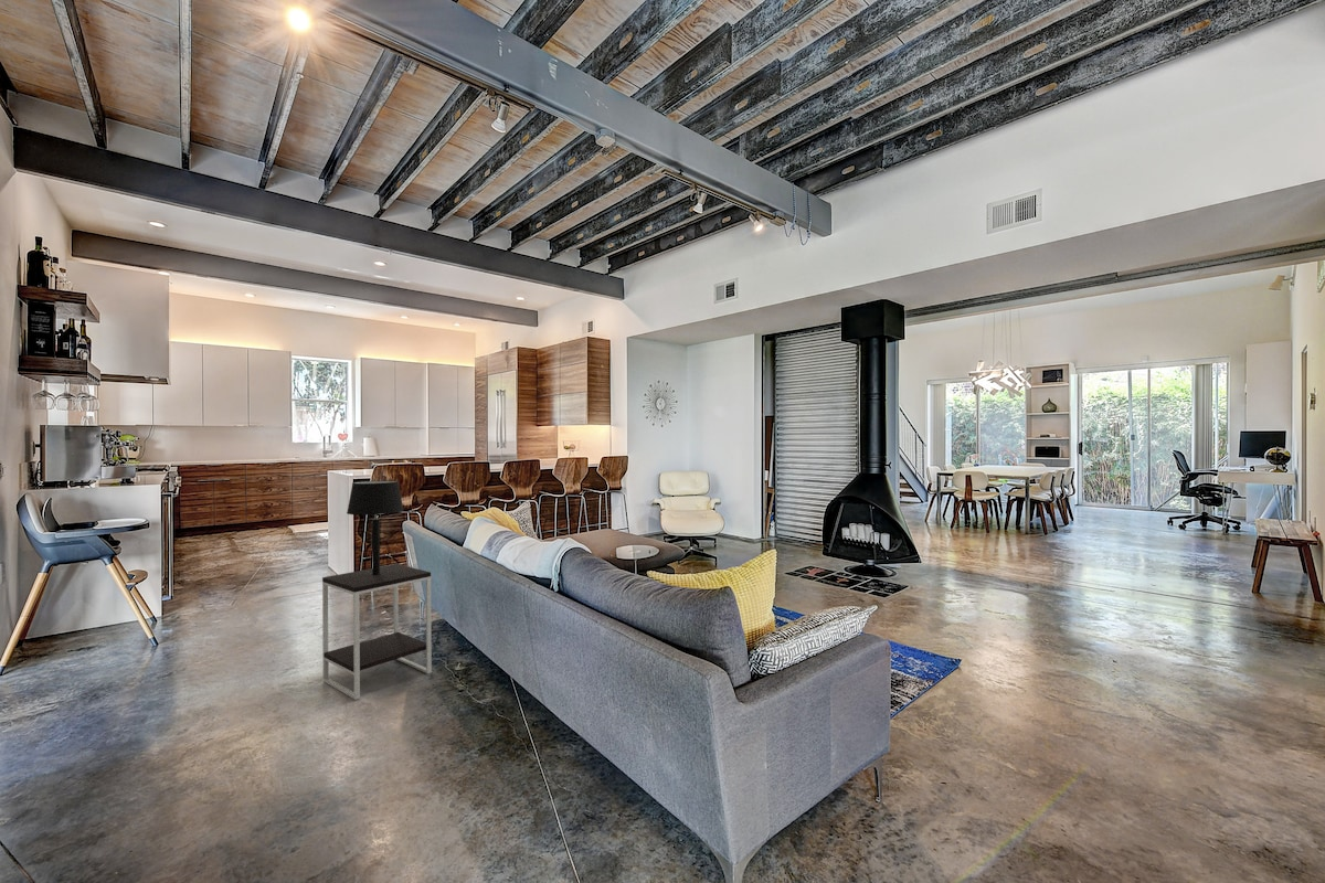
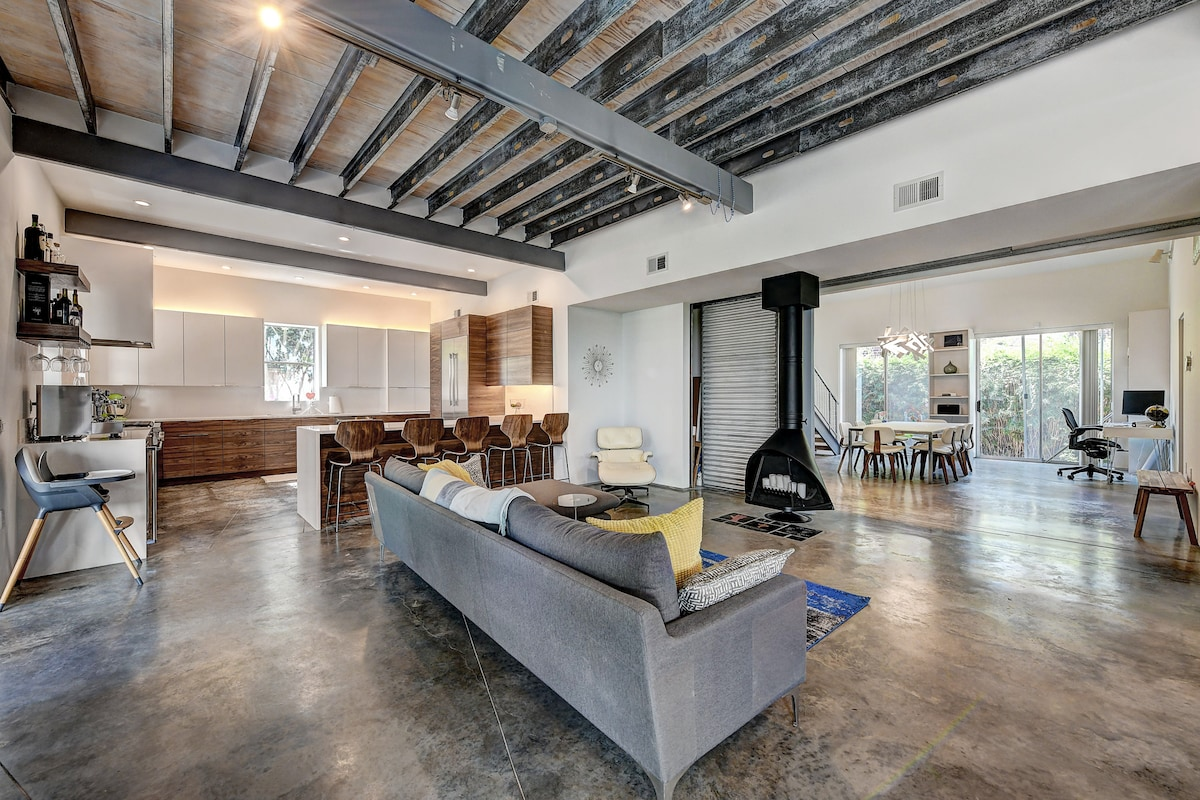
- side table (379, 637)
- table lamp (375, 528)
